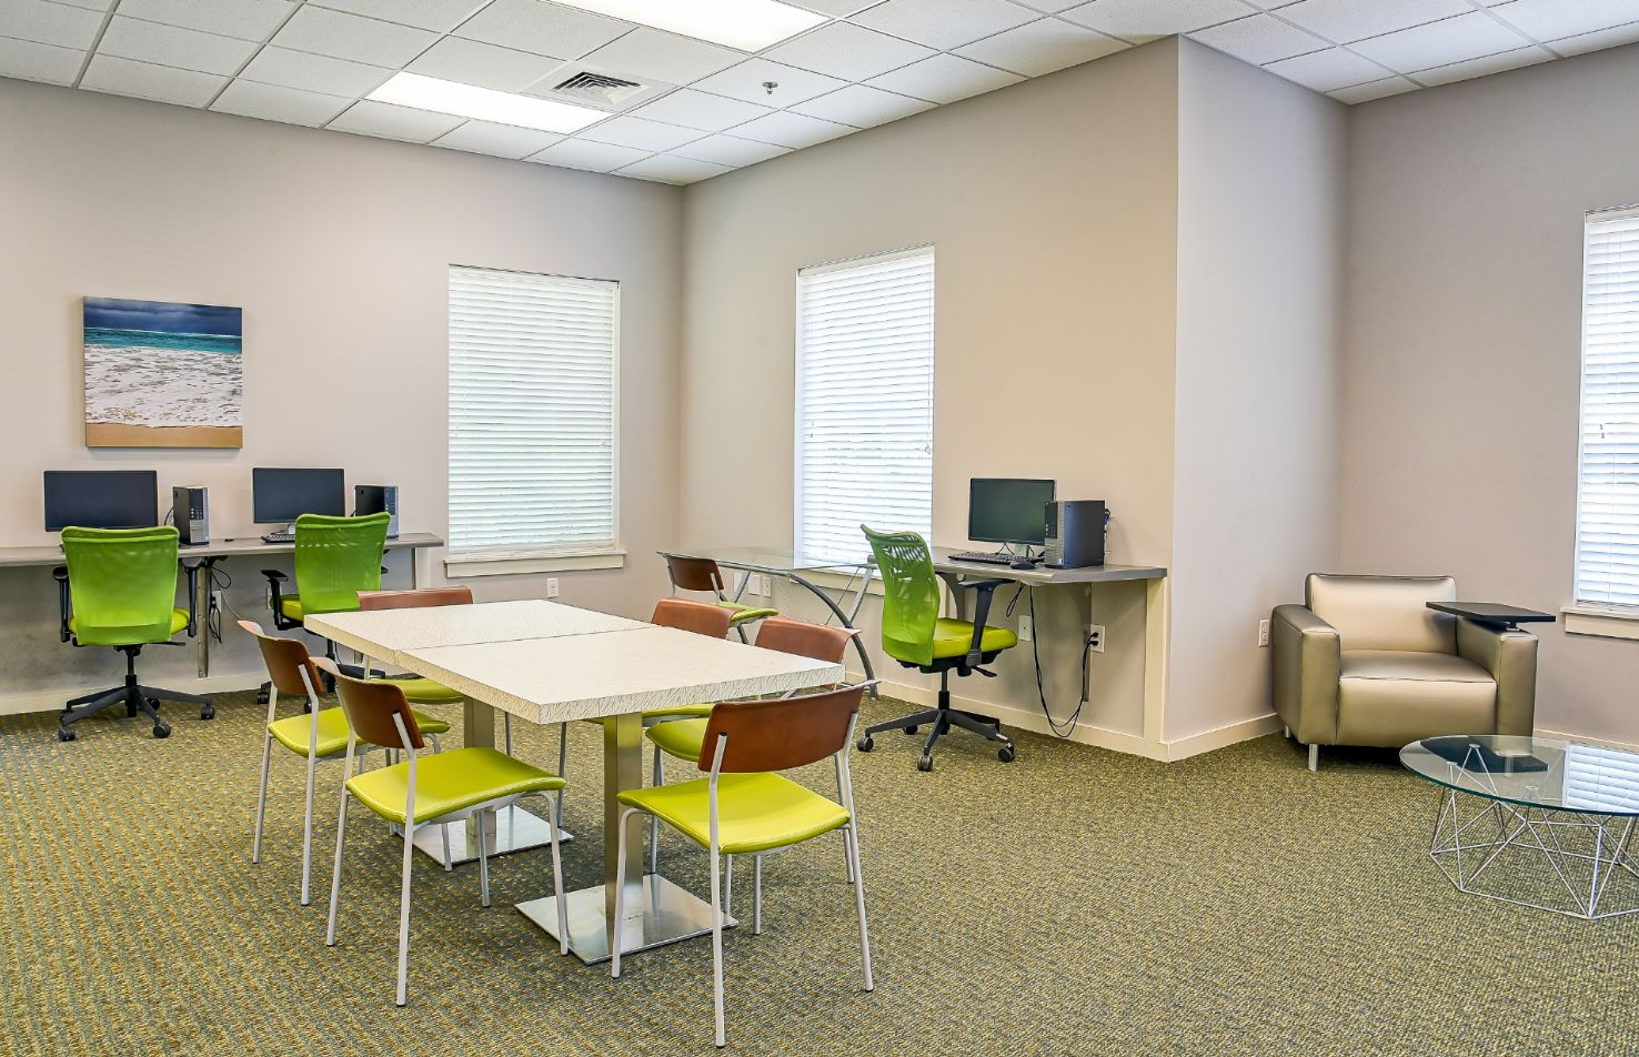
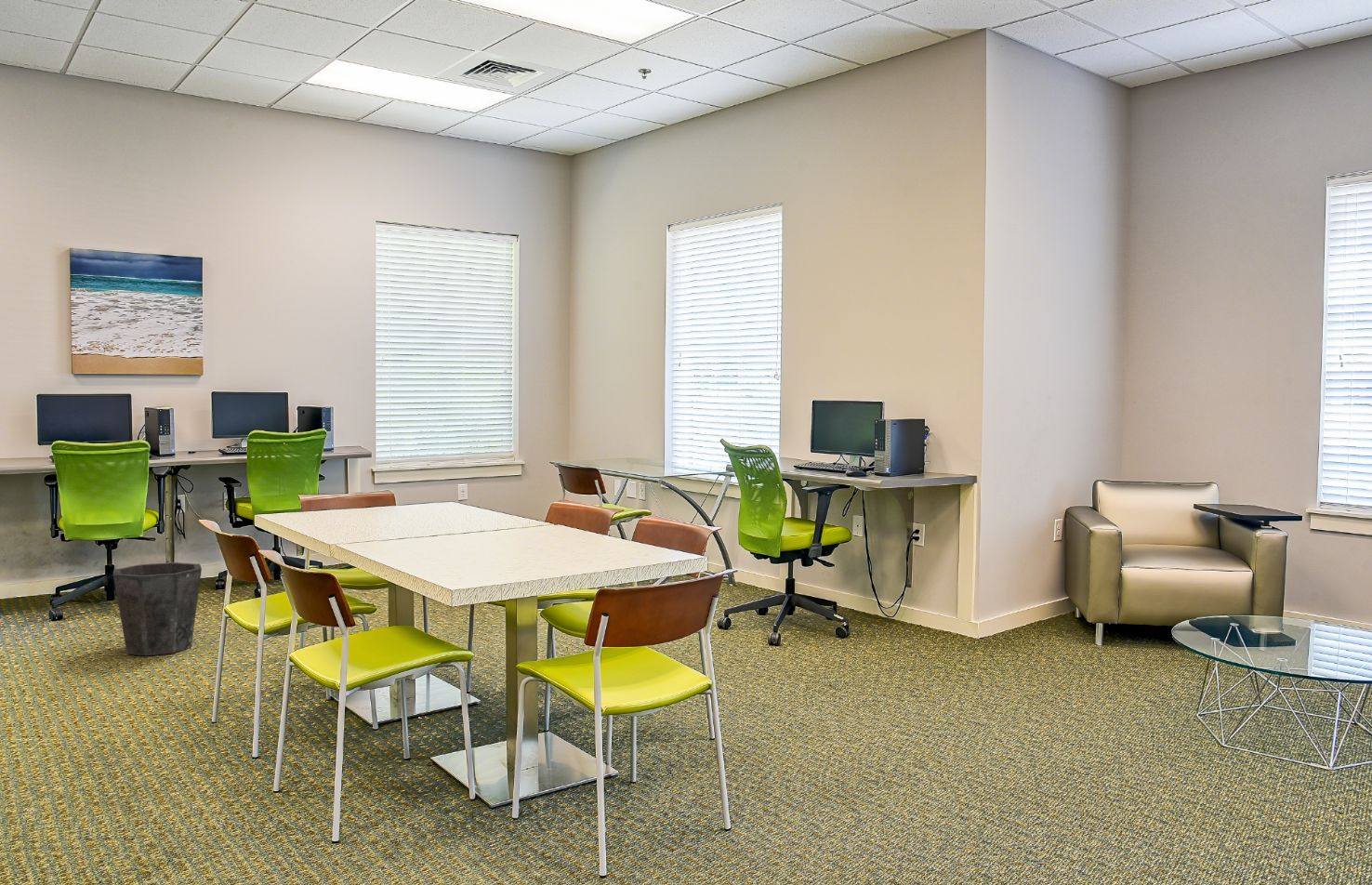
+ waste bin (158, 608)
